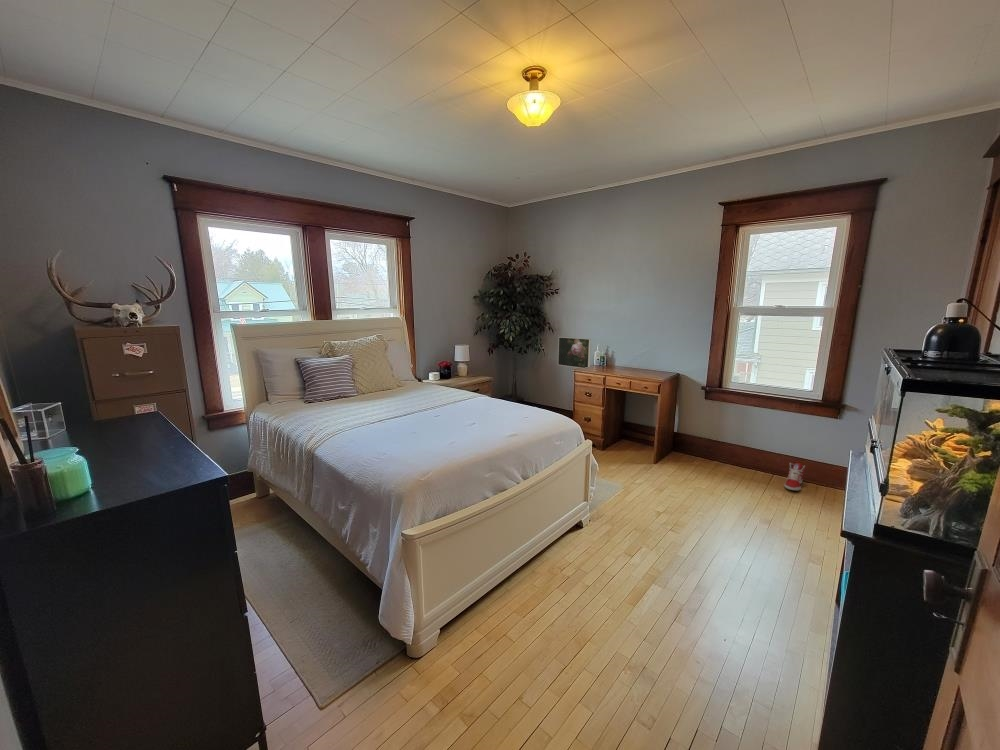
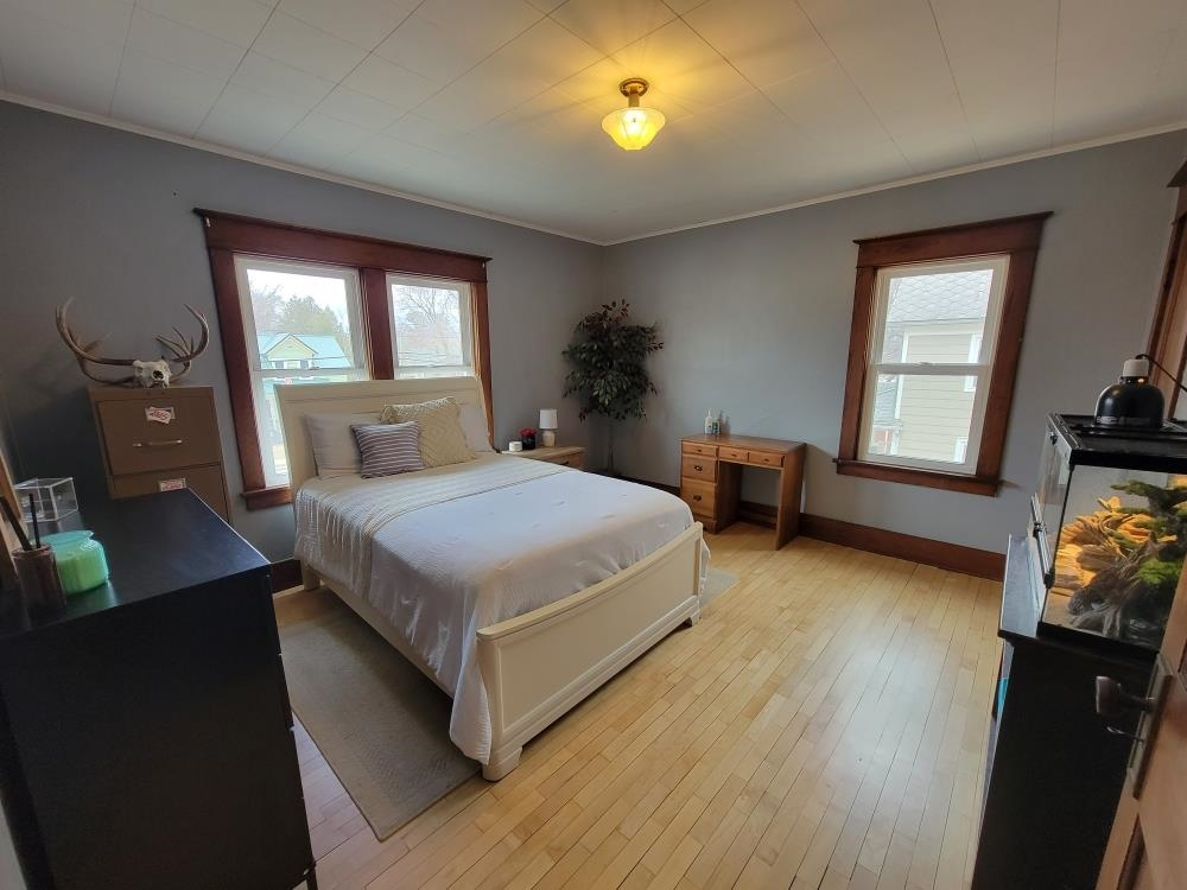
- sneaker (794, 475)
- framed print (573, 352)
